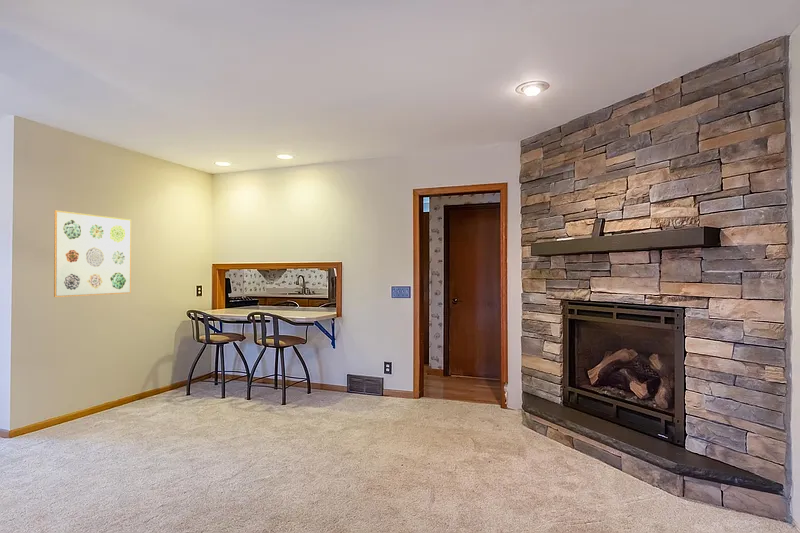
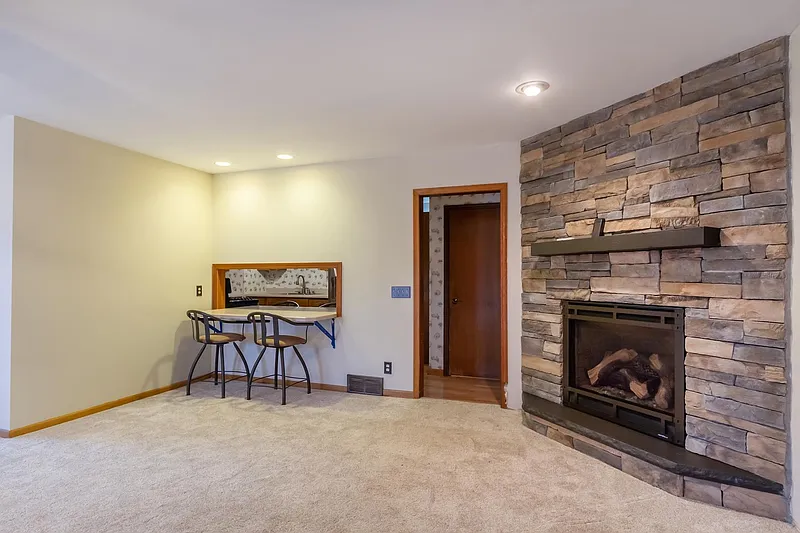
- wall art (95, 255)
